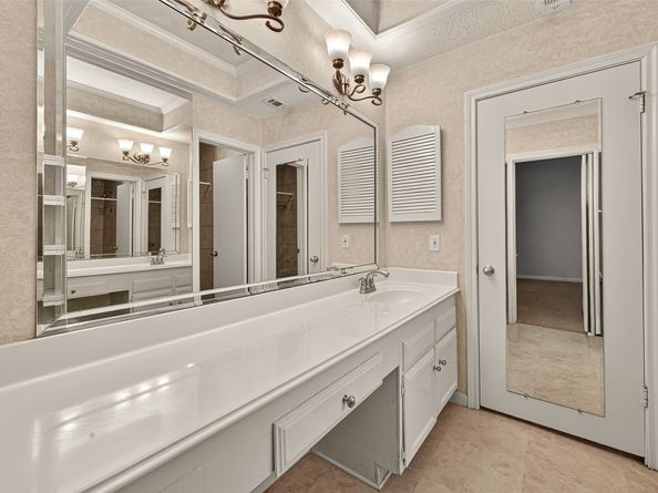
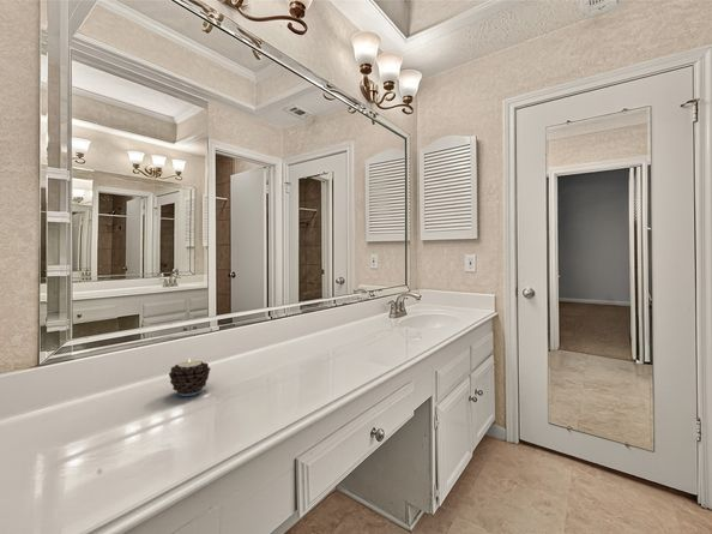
+ candle (189, 374)
